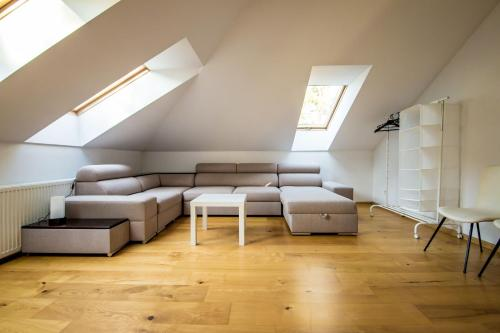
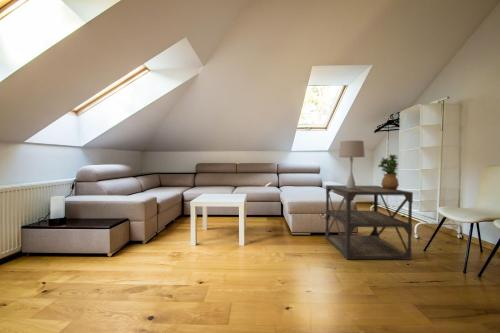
+ potted plant (389, 171)
+ table lamp (351, 163)
+ side table (363, 217)
